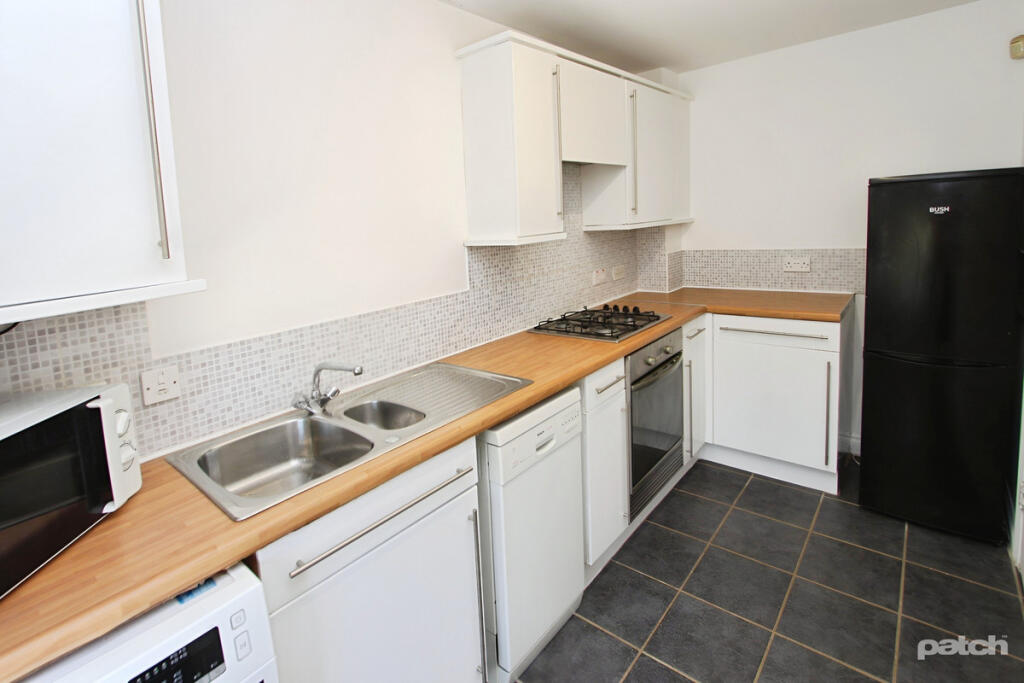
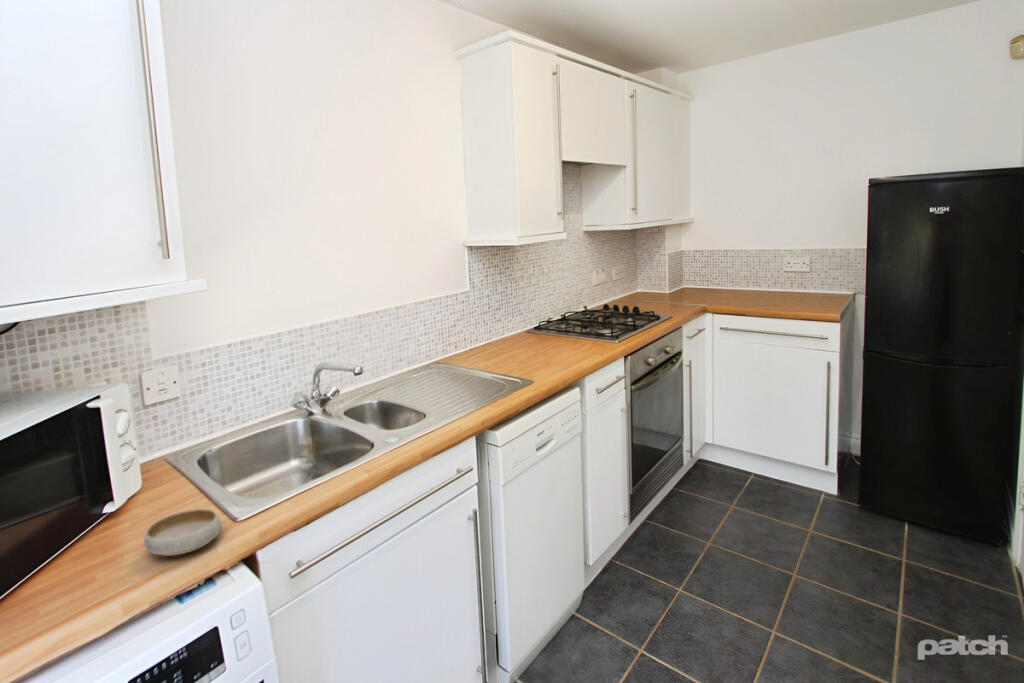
+ bowl (184, 534)
